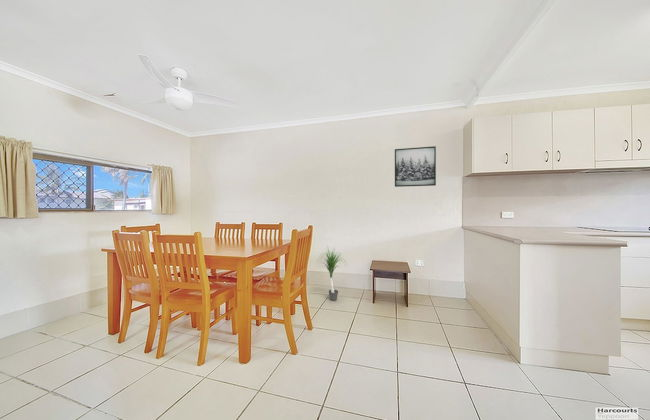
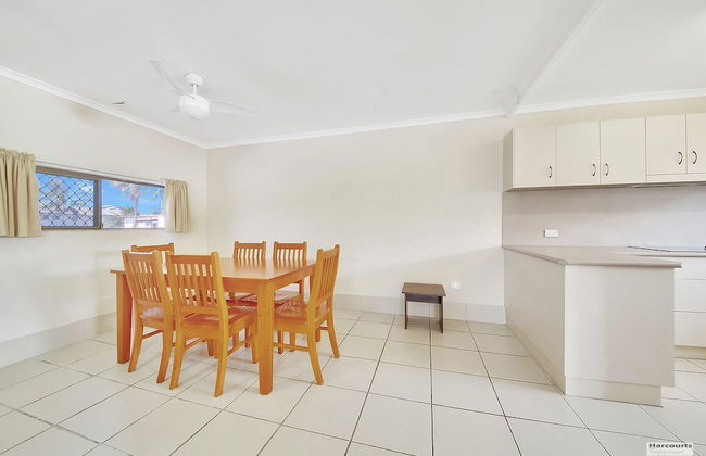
- wall art (414, 167)
- potted plant (331, 272)
